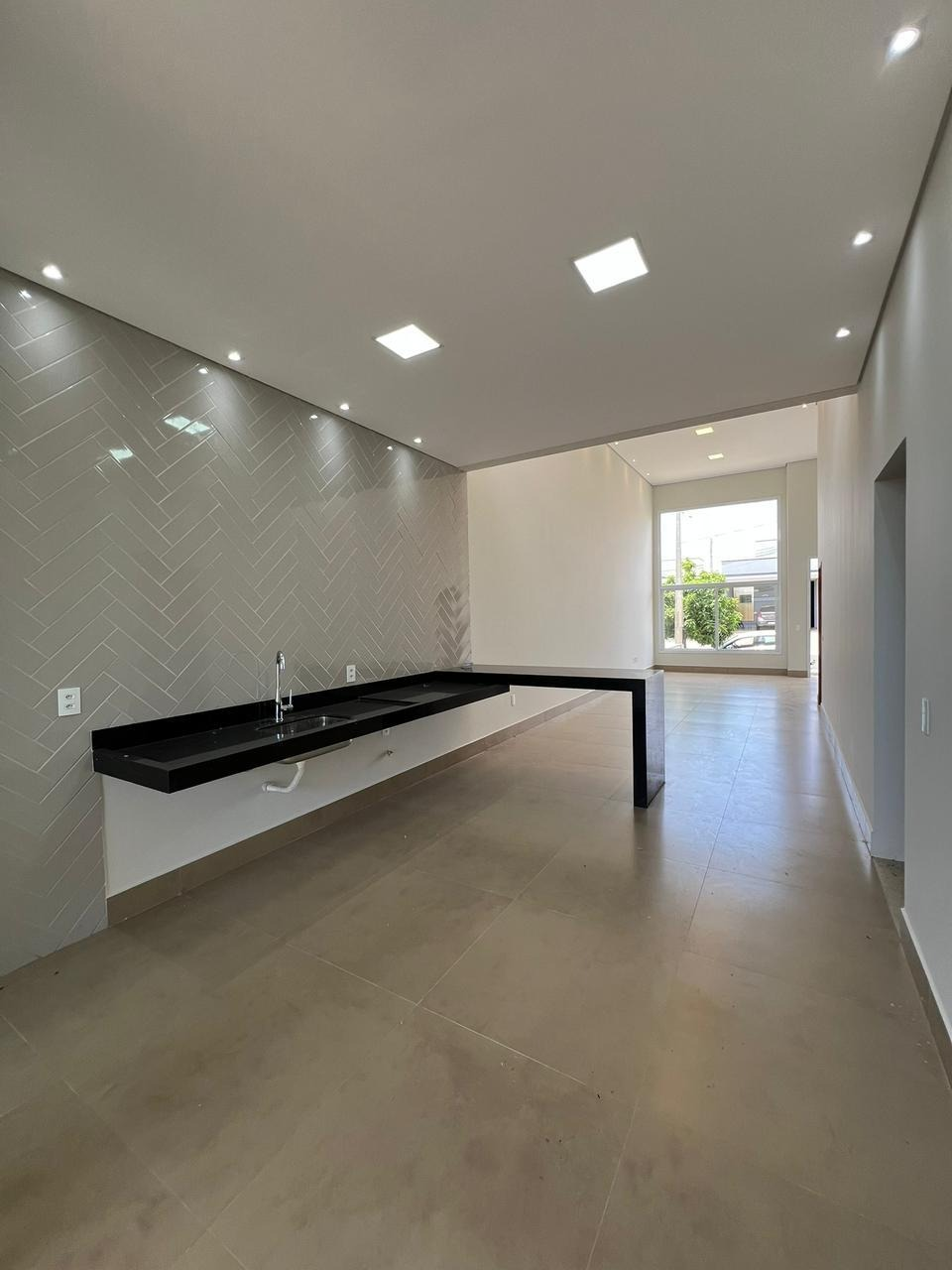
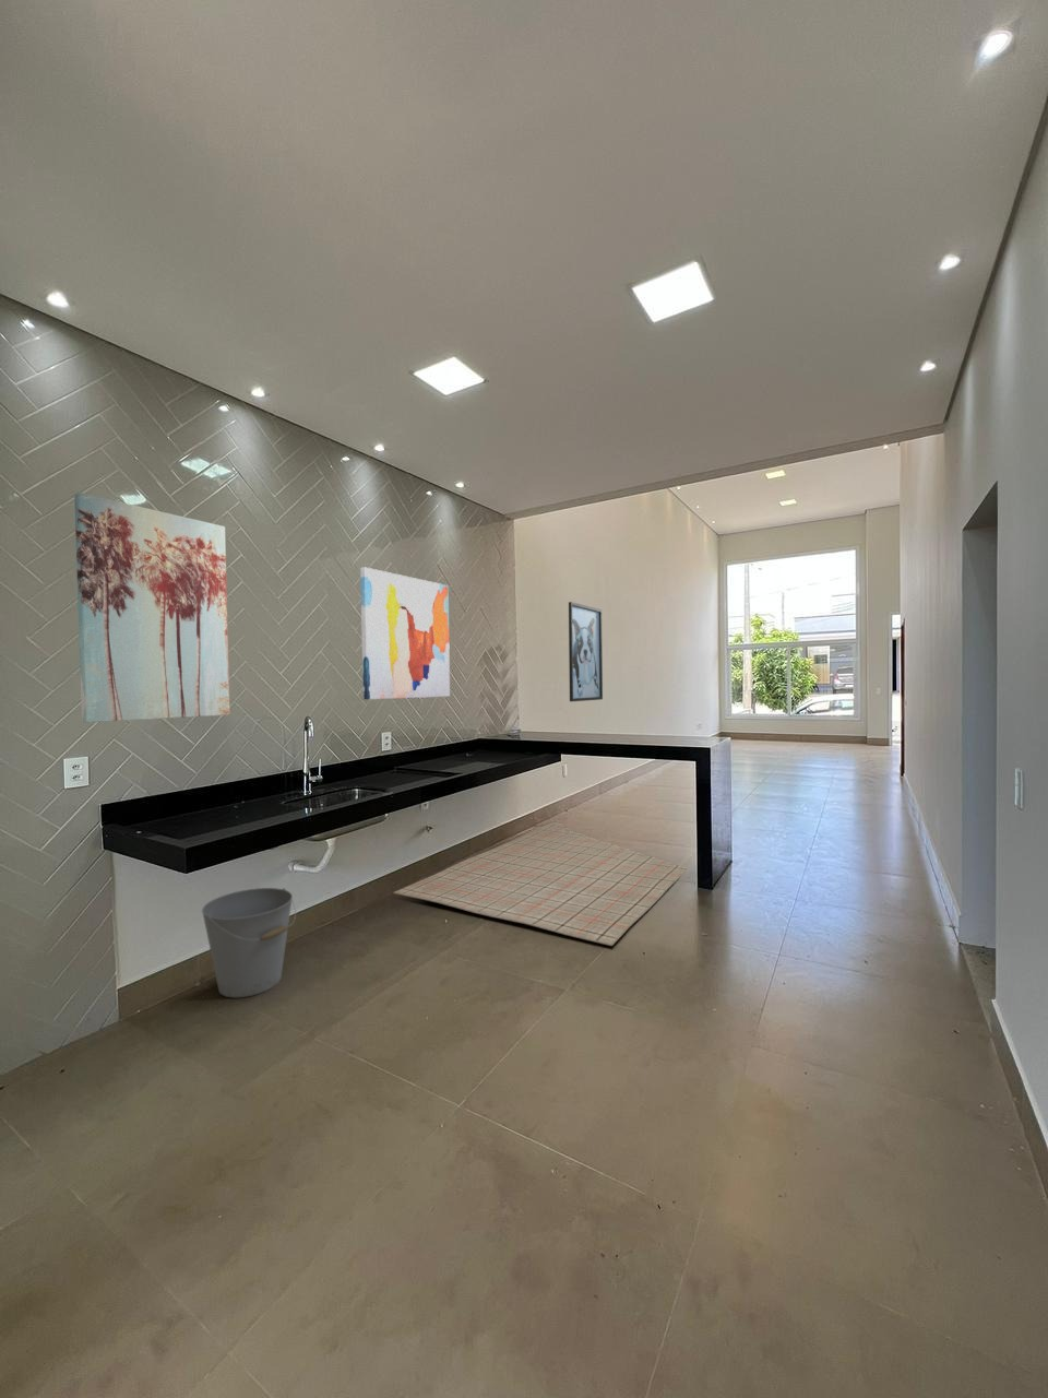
+ wall art (160, 615)
+ wall art (587, 653)
+ bucket (250, 941)
+ wall art (408, 636)
+ rug (581, 860)
